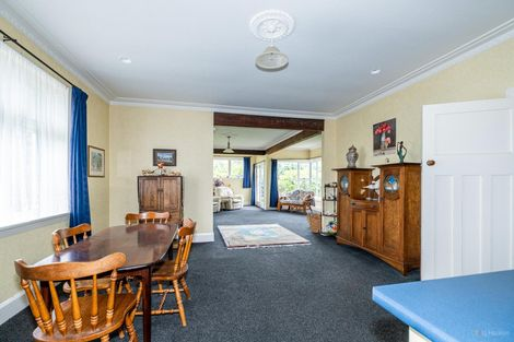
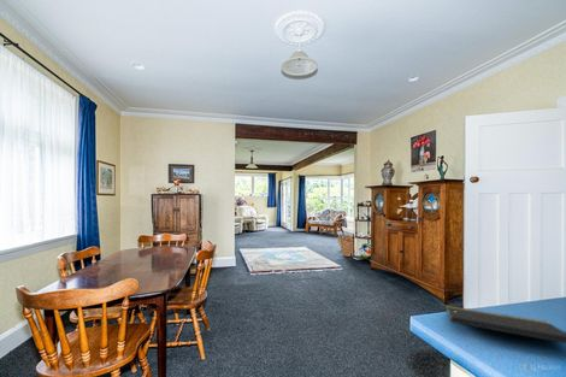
+ notepad (500, 322)
